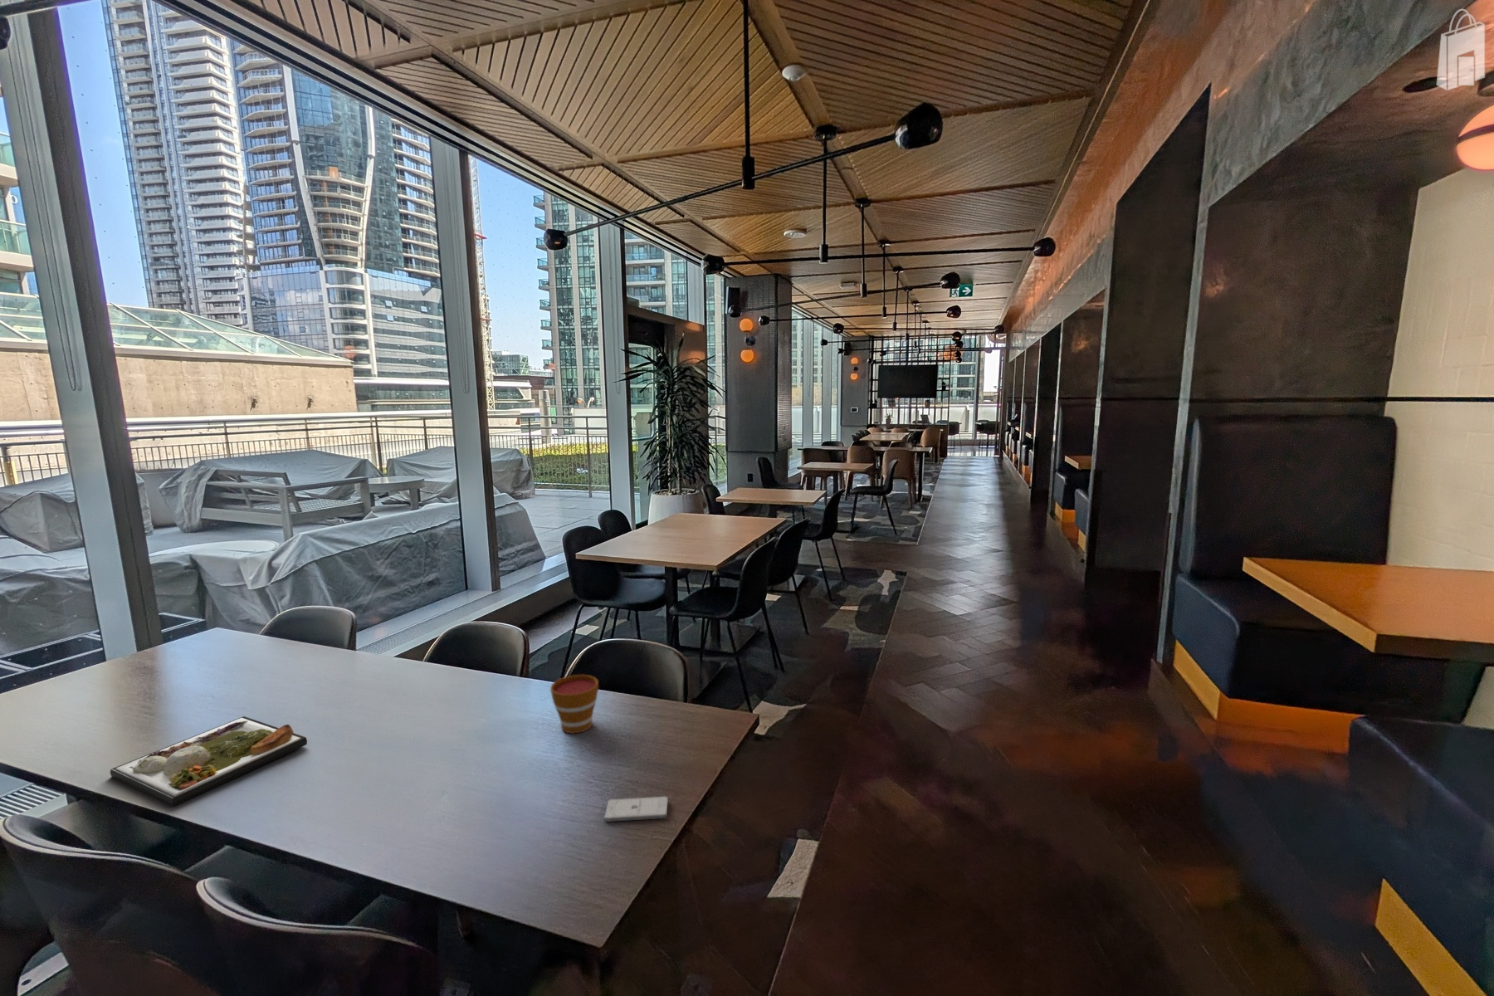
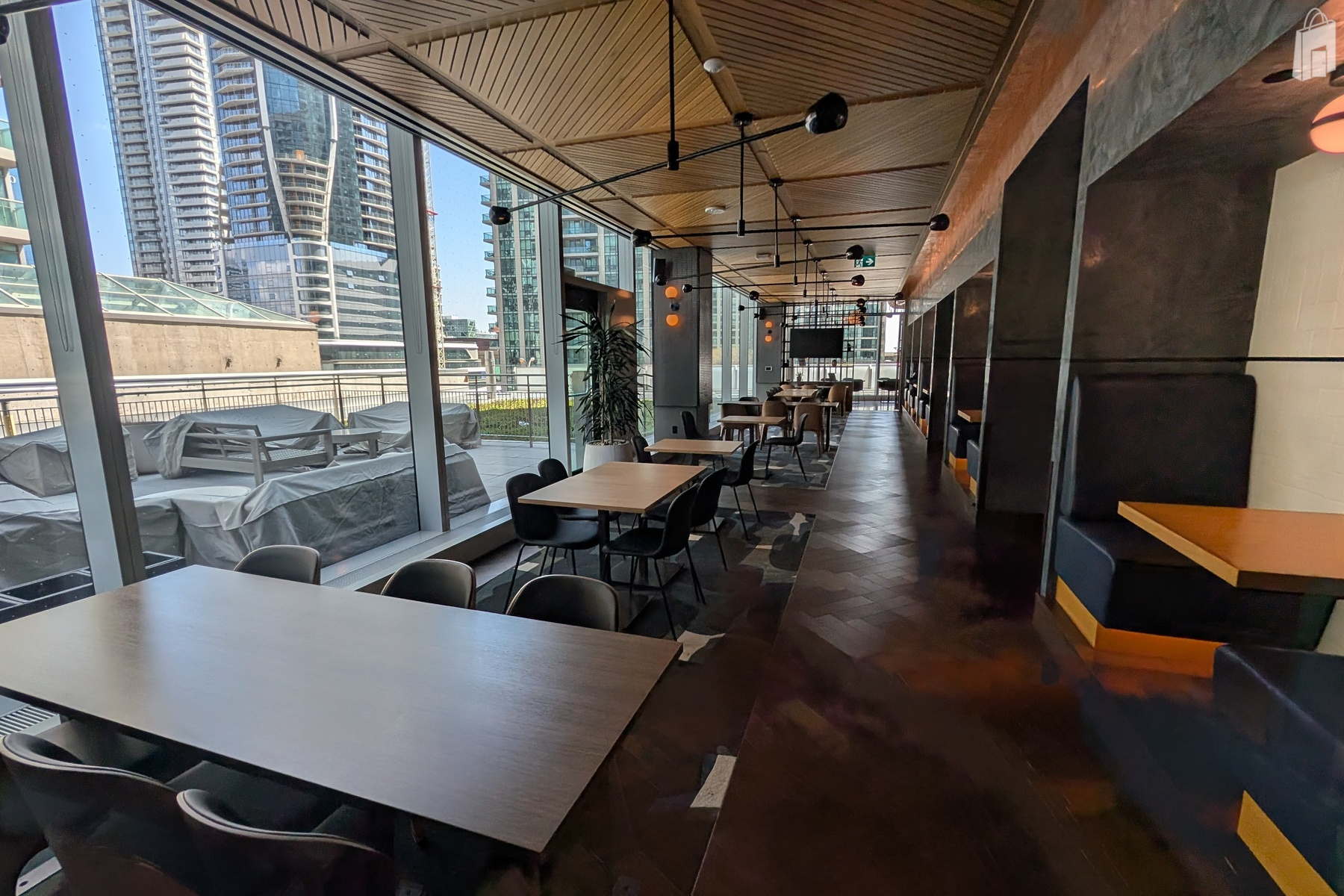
- dinner plate (211, 750)
- cup (578, 703)
- smartphone (637, 808)
